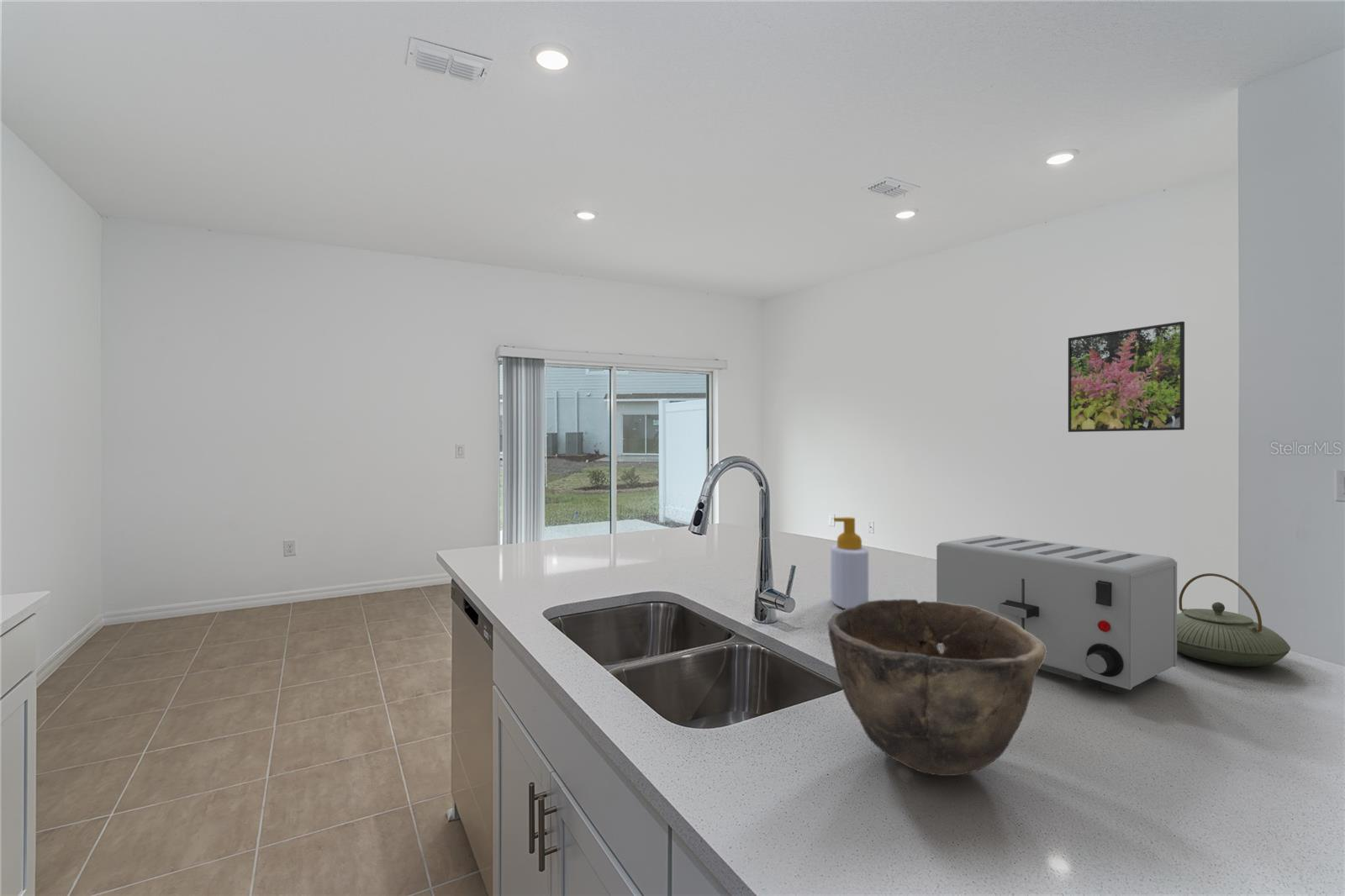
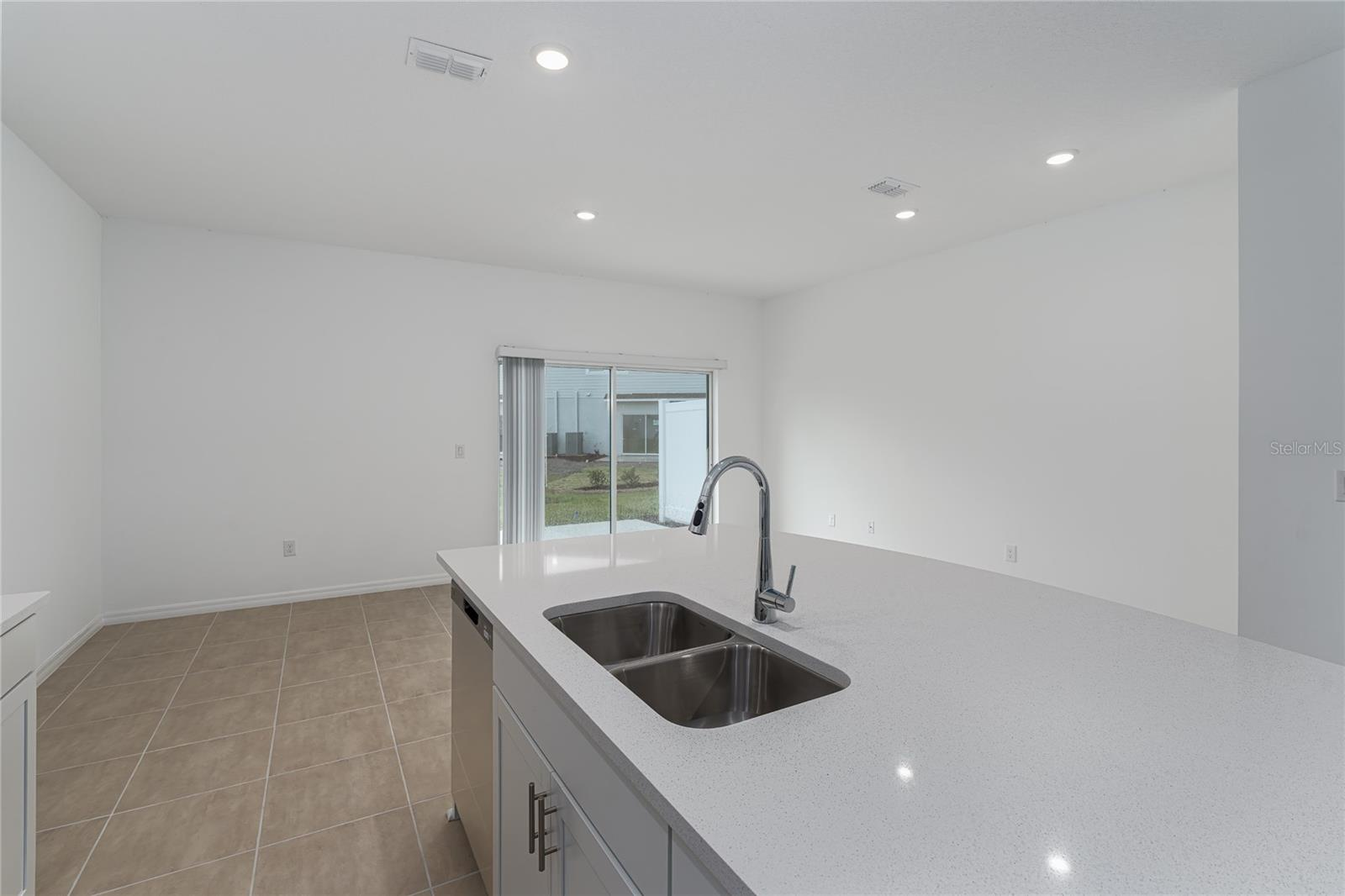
- bowl (930, 693)
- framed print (1121, 380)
- toaster (1043, 604)
- soap bottle (849, 560)
- teapot (1210, 613)
